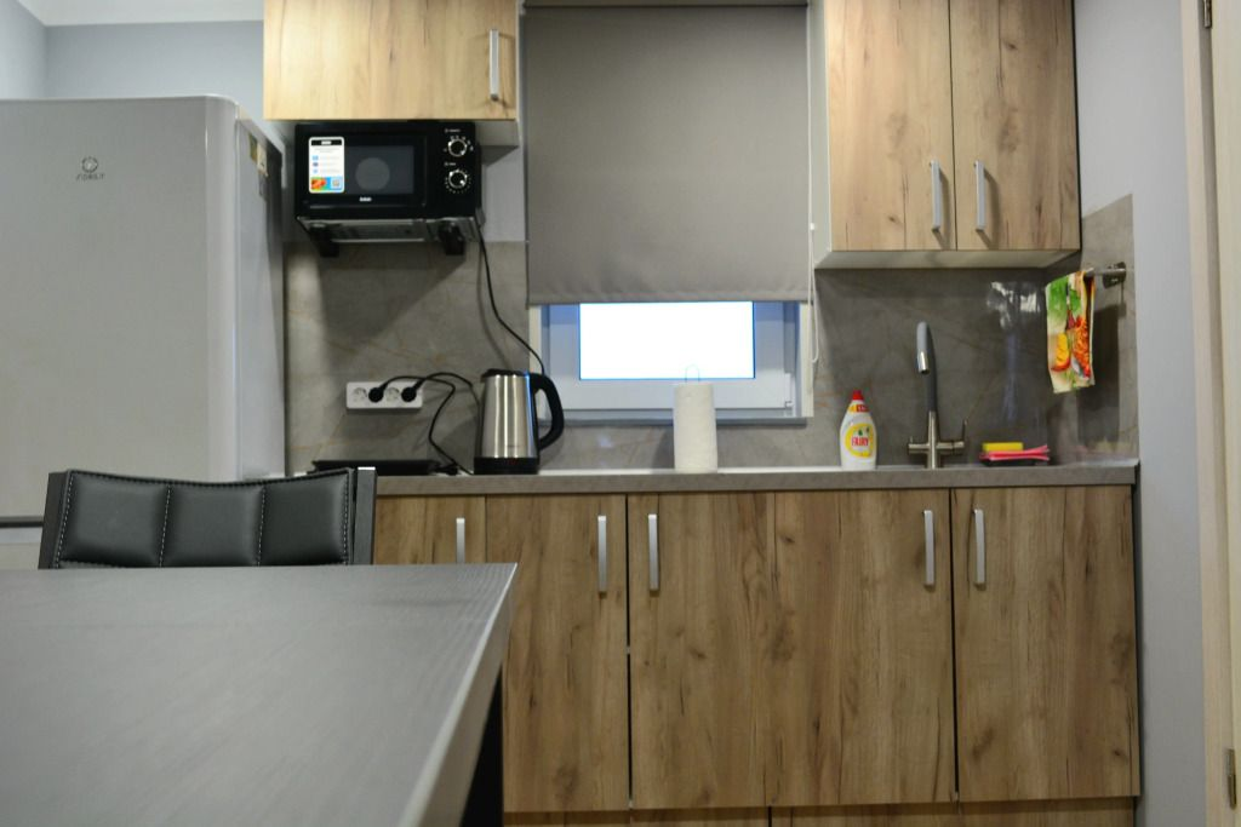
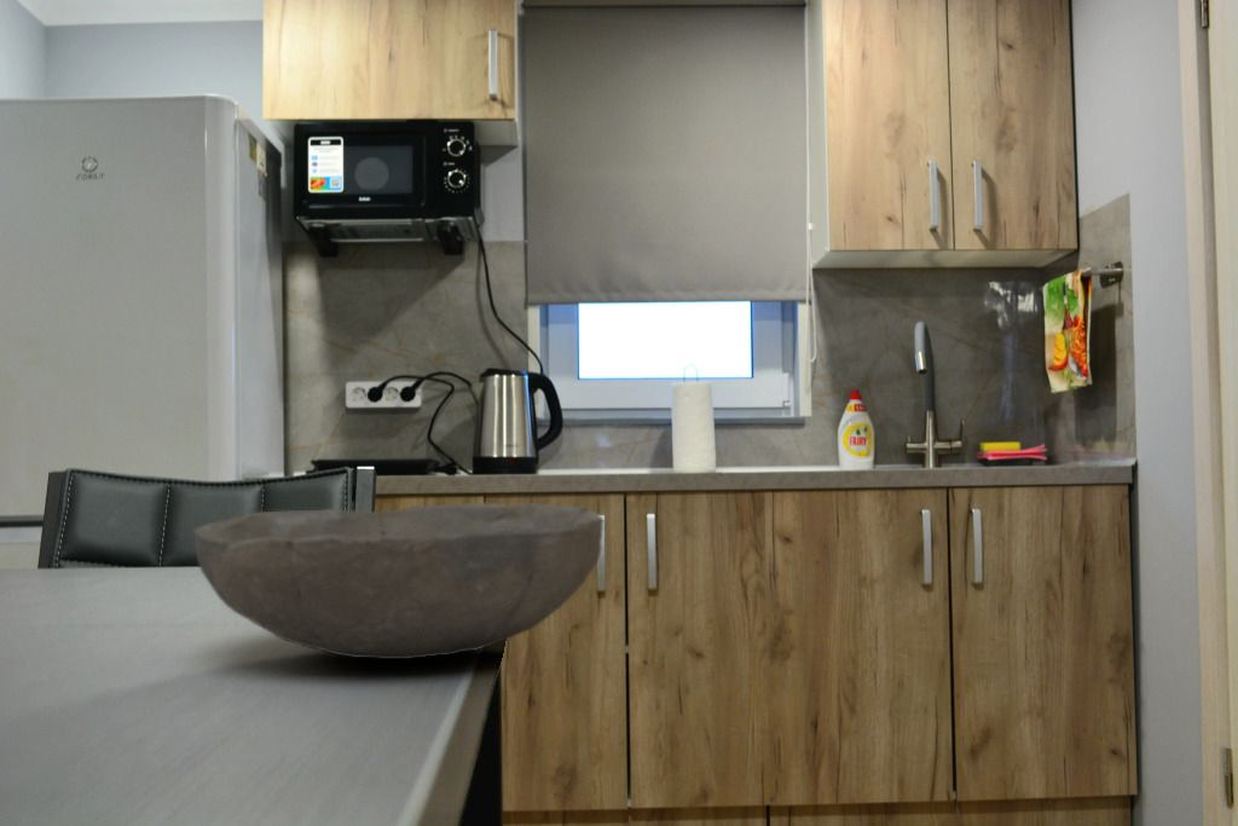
+ bowl (405, 579)
